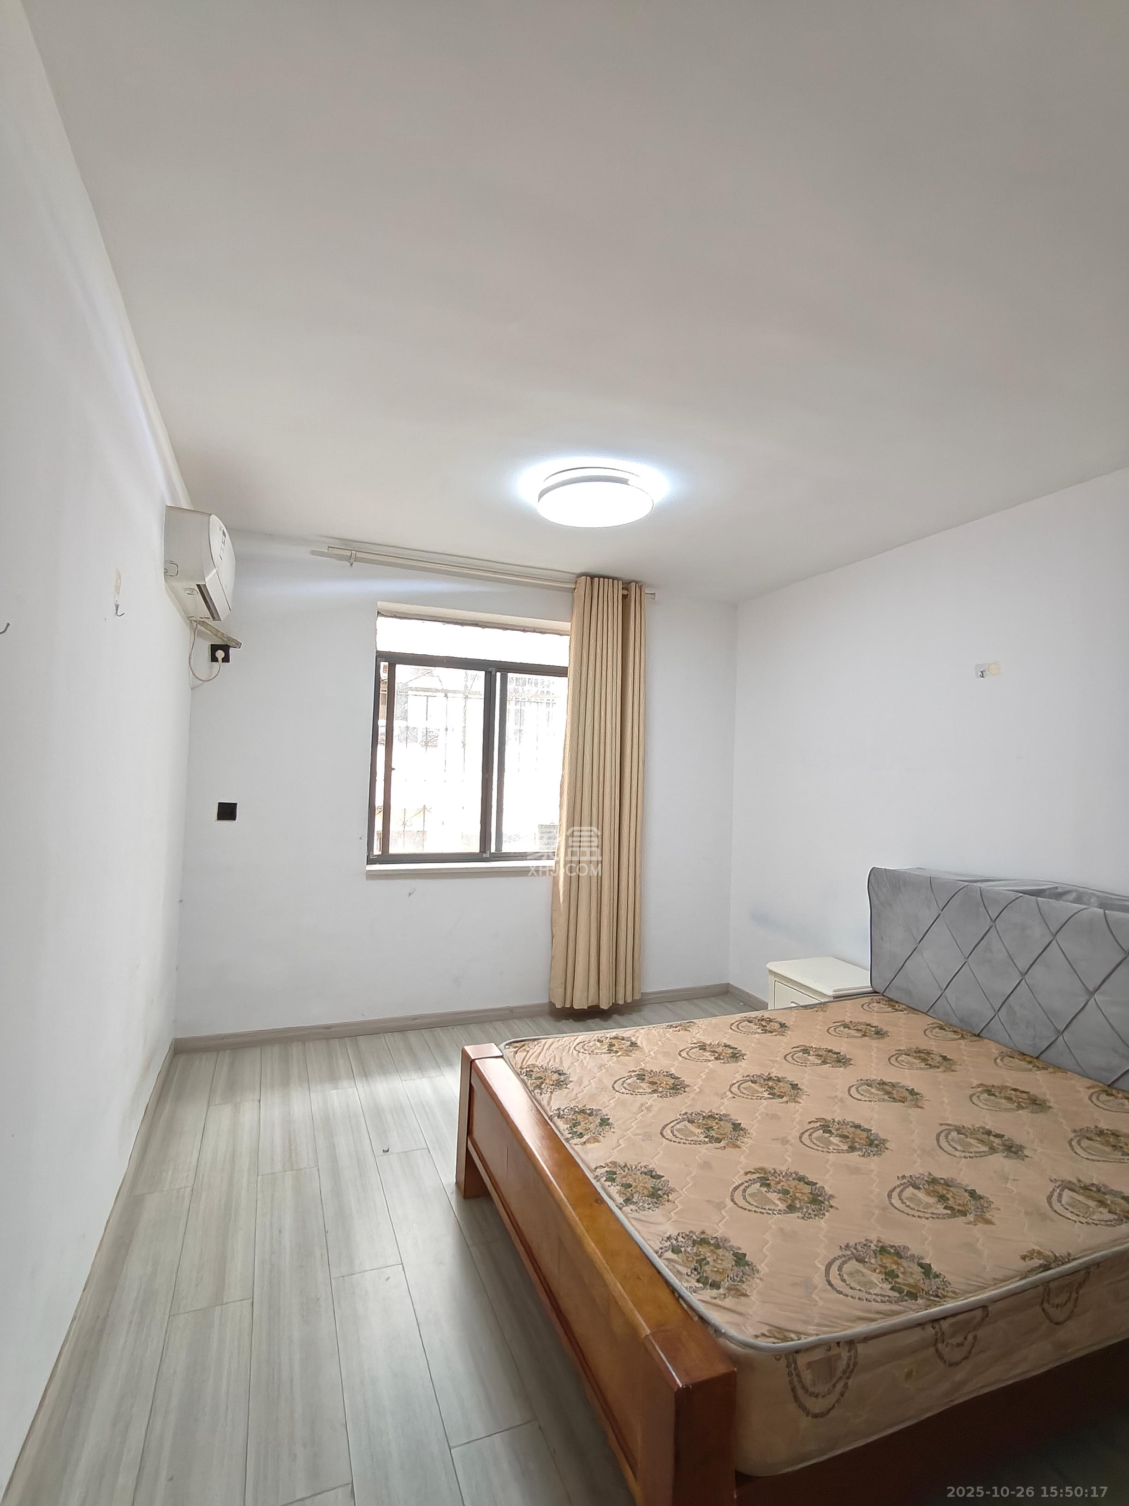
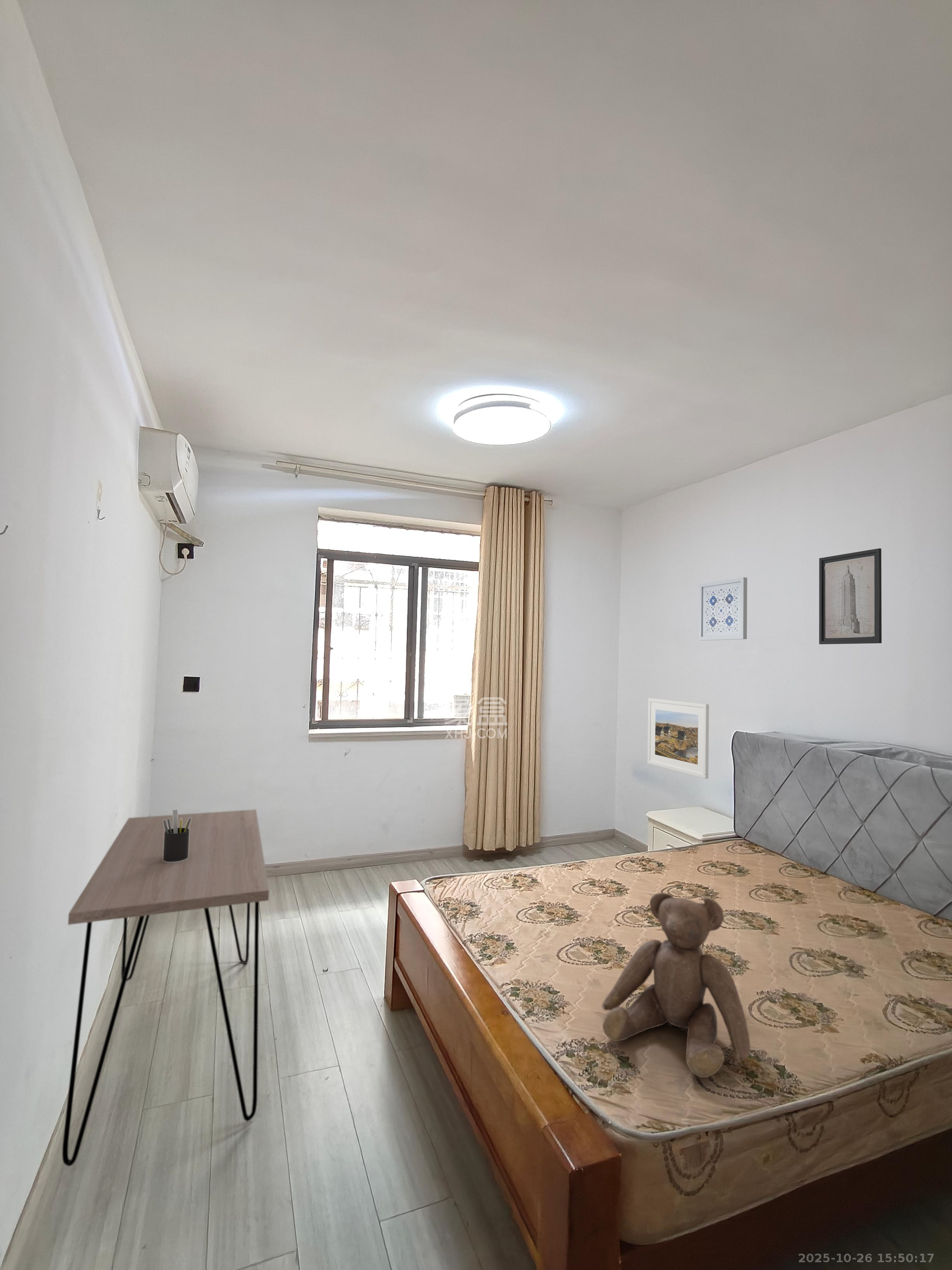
+ wall art (722, 610)
+ teddy bear (672, 973)
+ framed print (676, 735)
+ wall art (849, 598)
+ desk (209, 938)
+ pen holder (177, 834)
